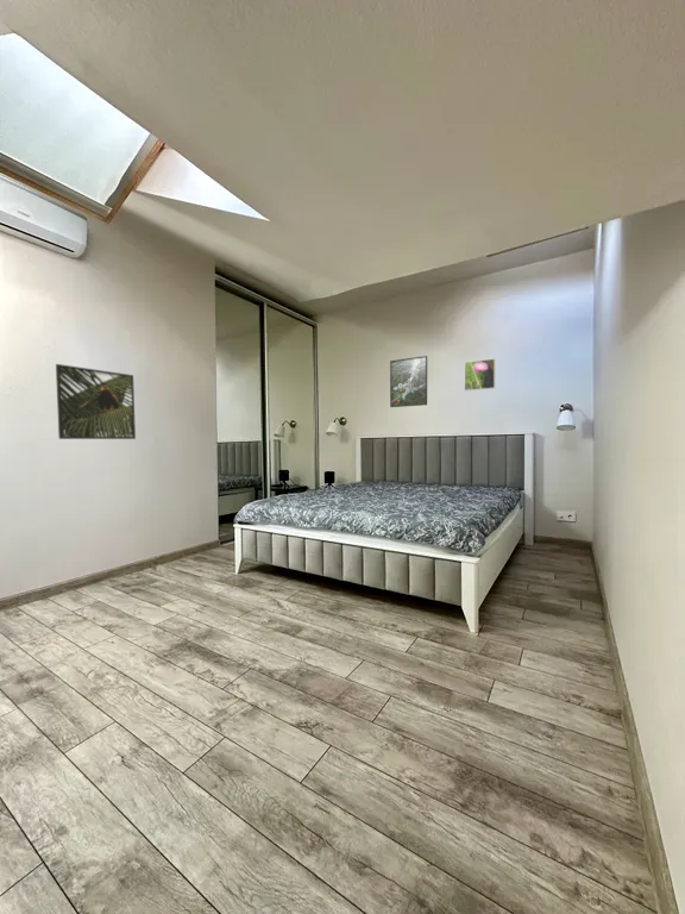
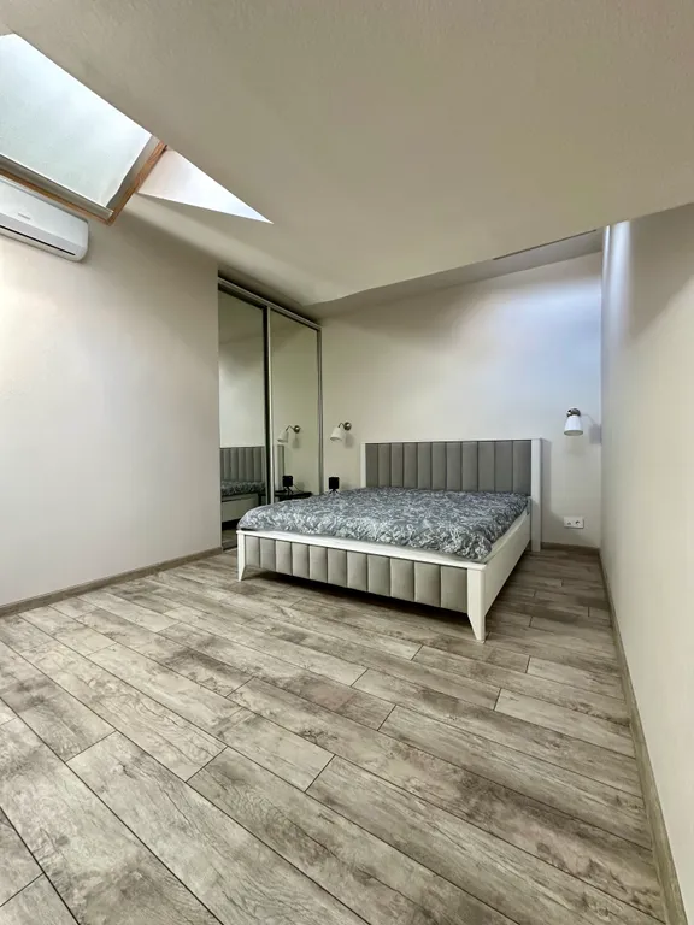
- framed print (479, 375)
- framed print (99, 405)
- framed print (408, 382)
